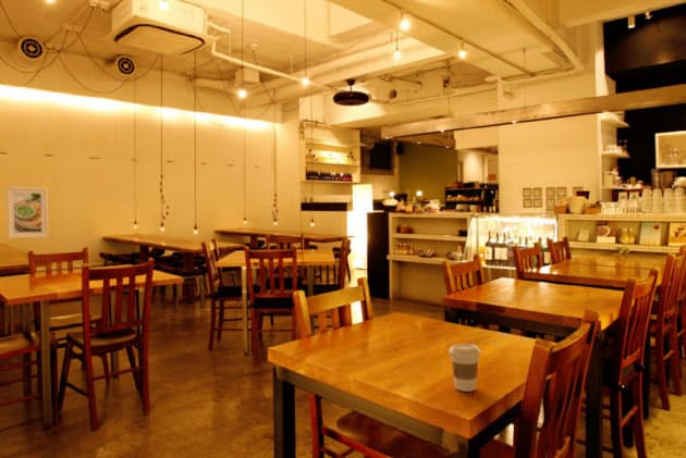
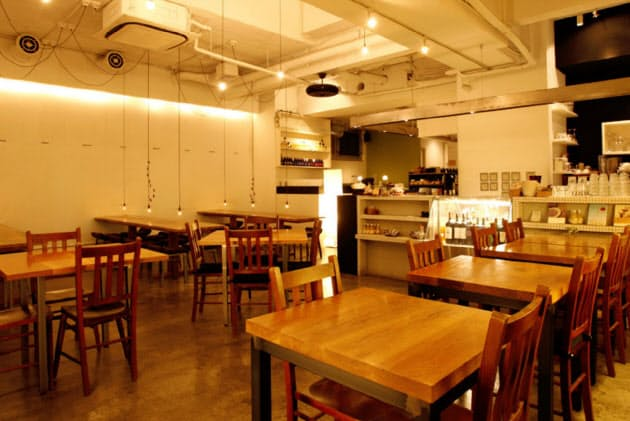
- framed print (27, 212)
- coffee cup (465, 367)
